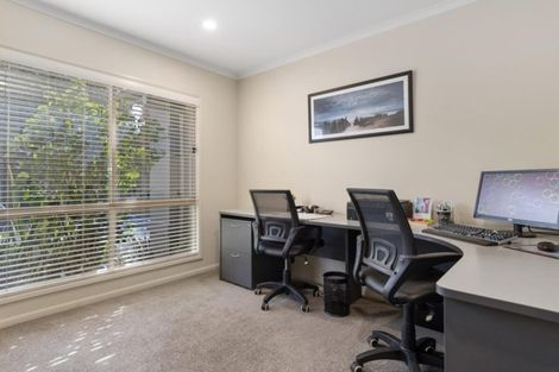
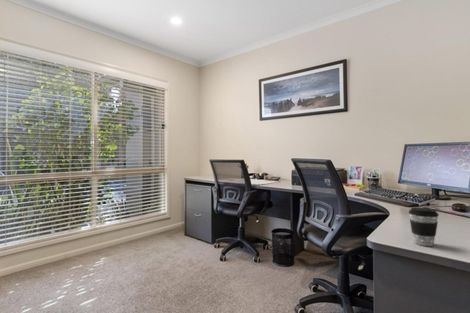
+ coffee cup (423, 226)
